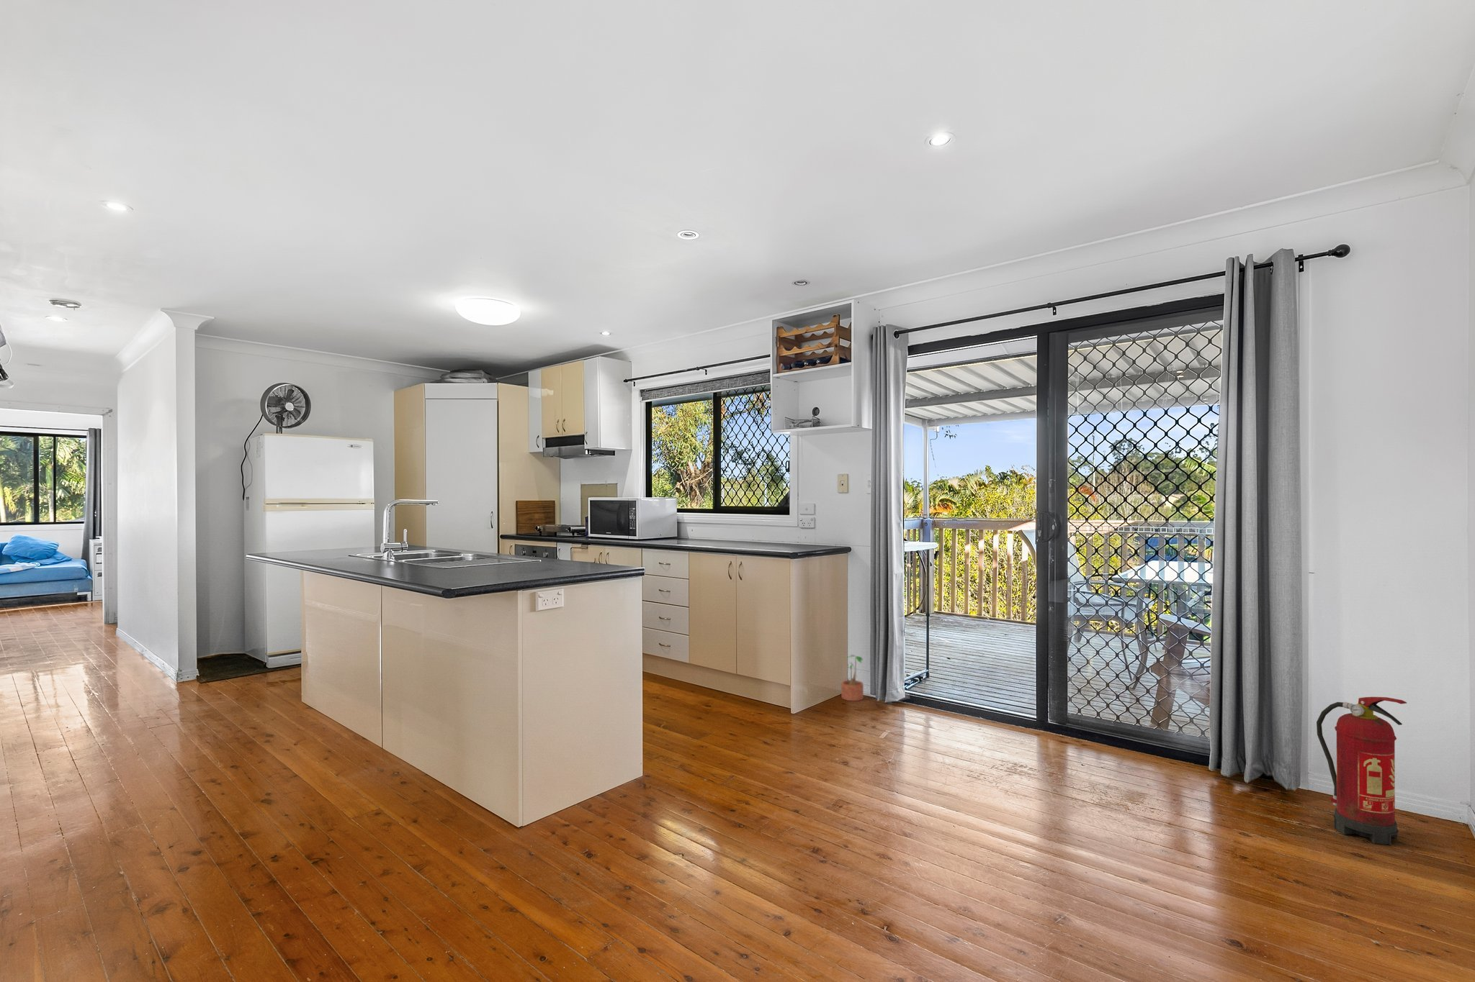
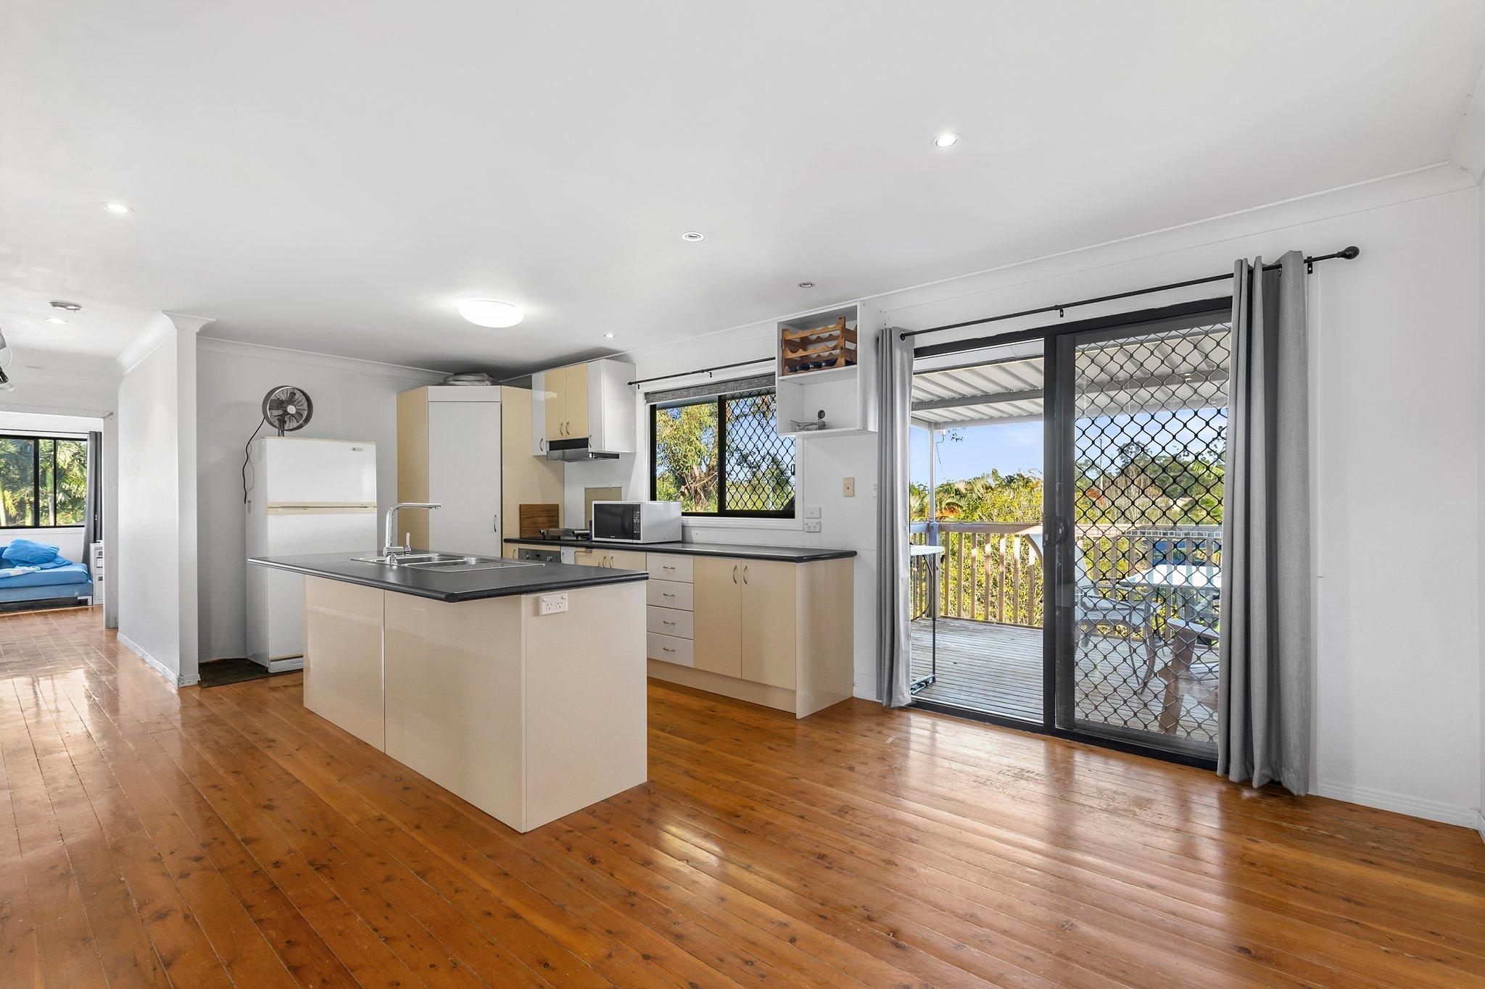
- fire extinguisher (1362, 761)
- potted plant (854, 676)
